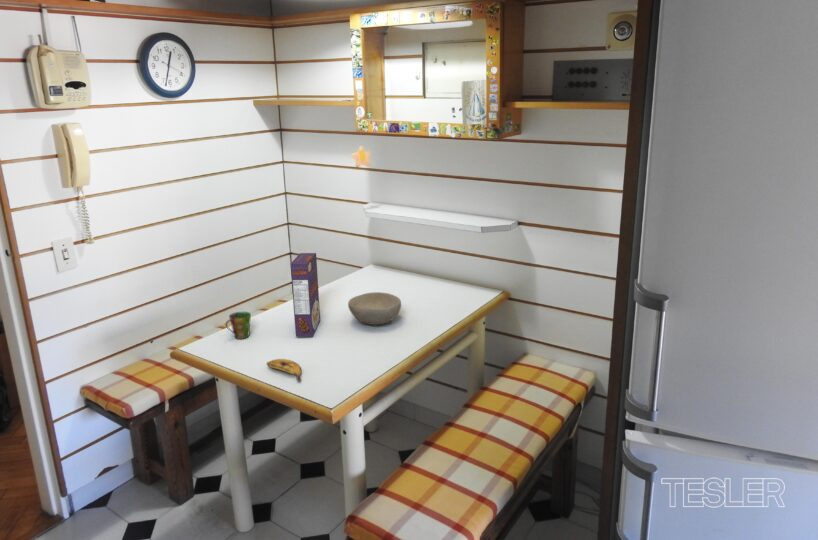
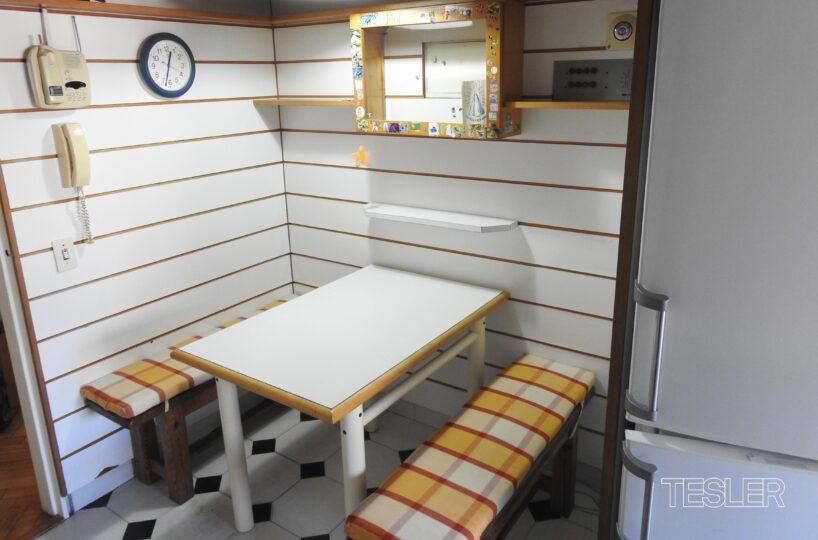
- cup (238, 326)
- banana (287, 367)
- bowl (375, 311)
- cereal box (306, 294)
